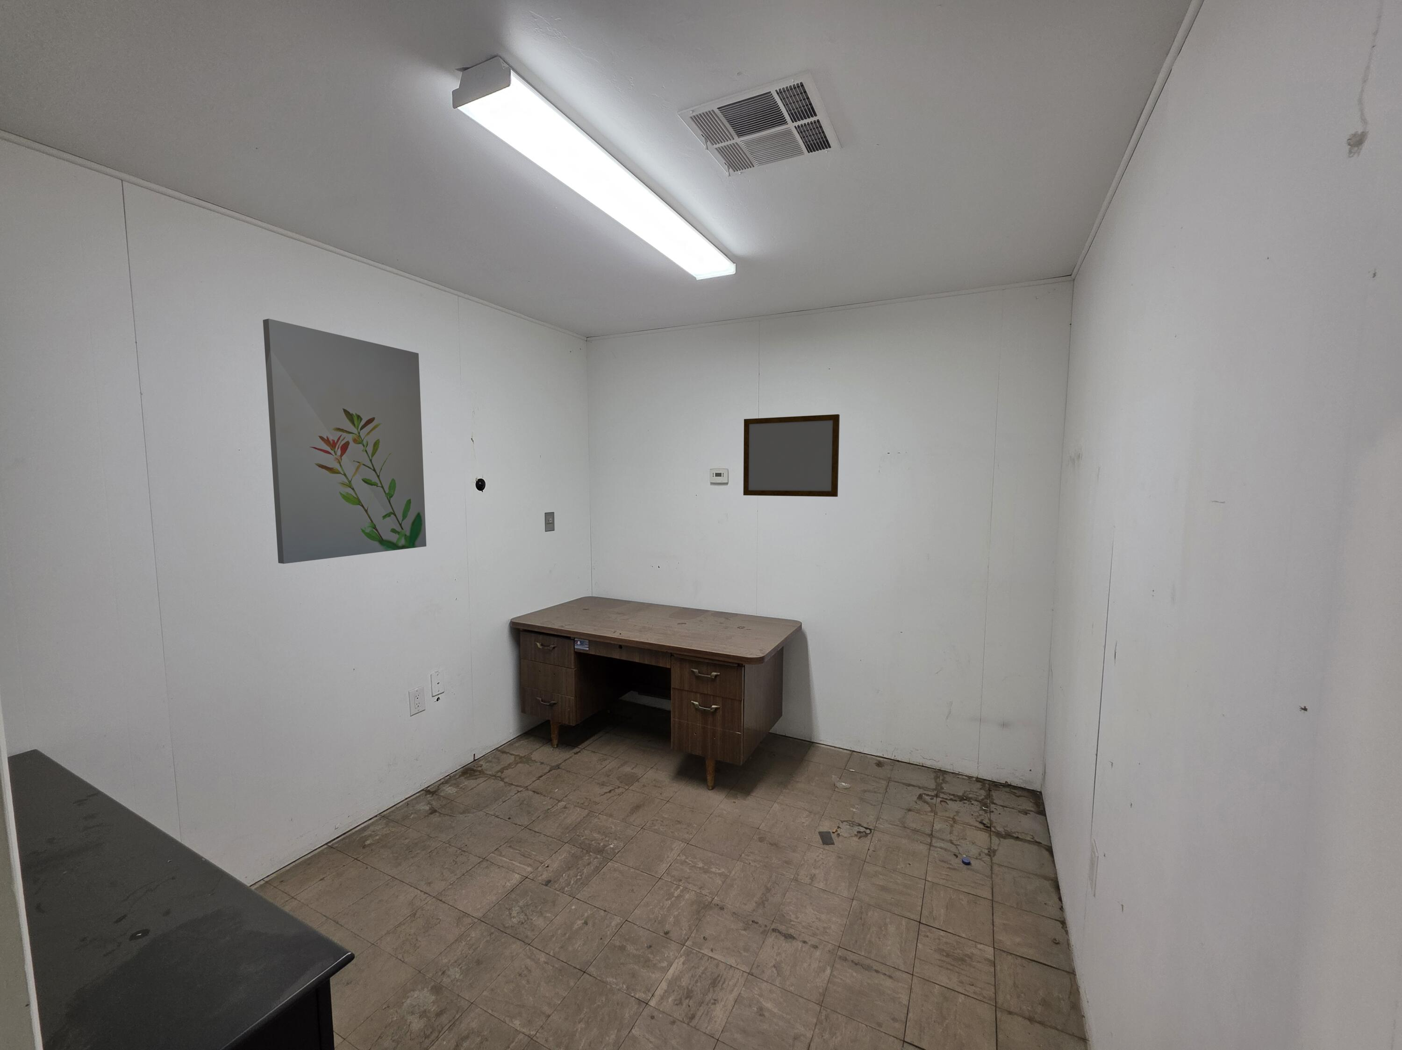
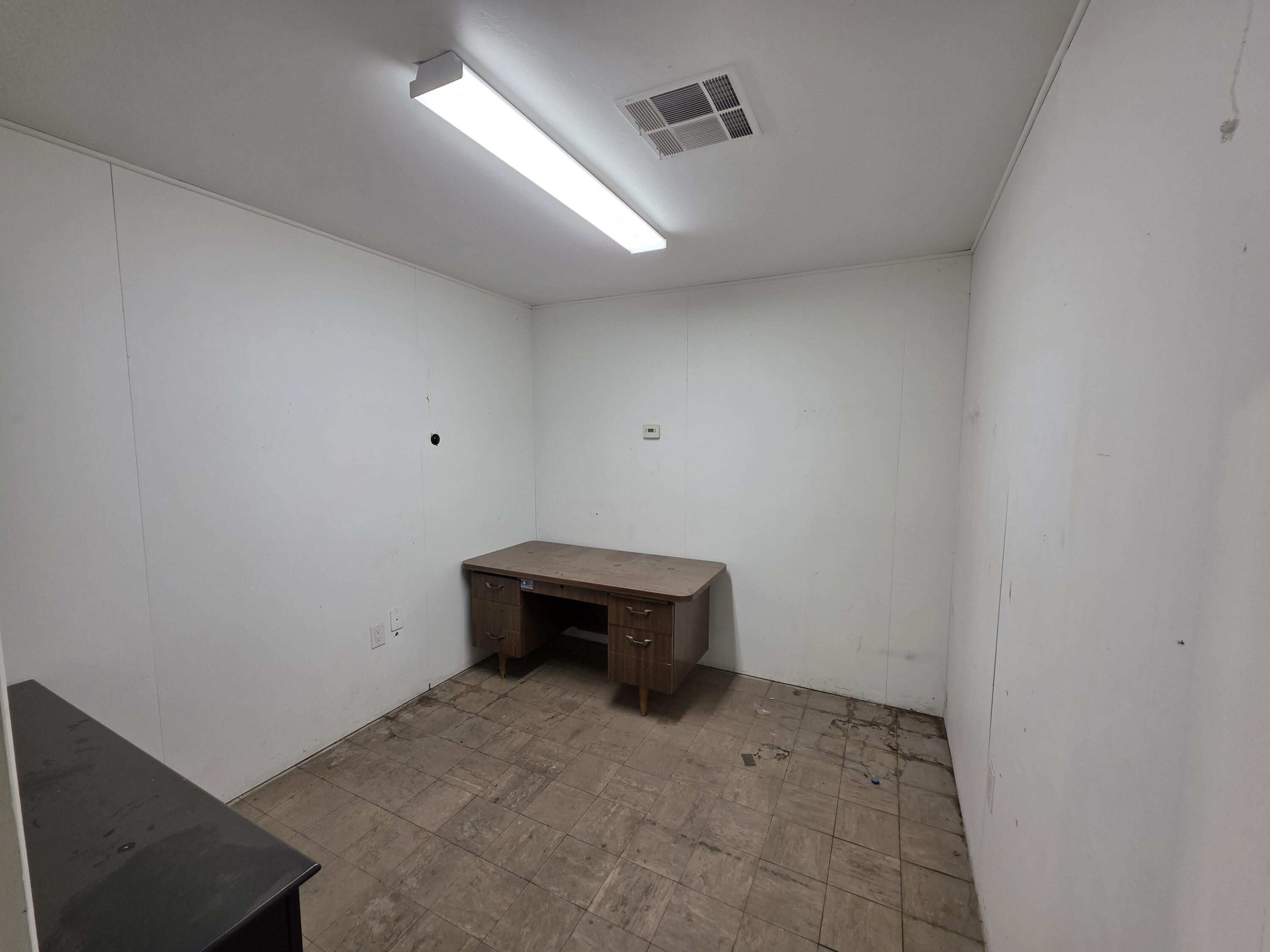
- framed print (550, 522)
- wall art (355, 448)
- writing board (789, 457)
